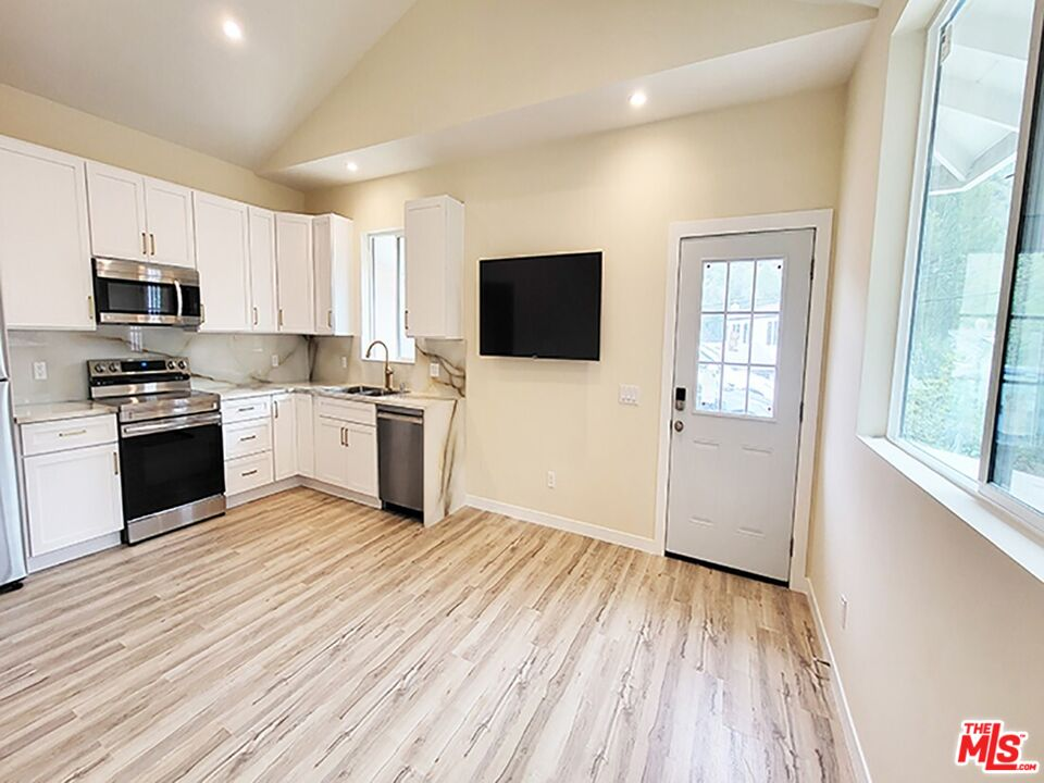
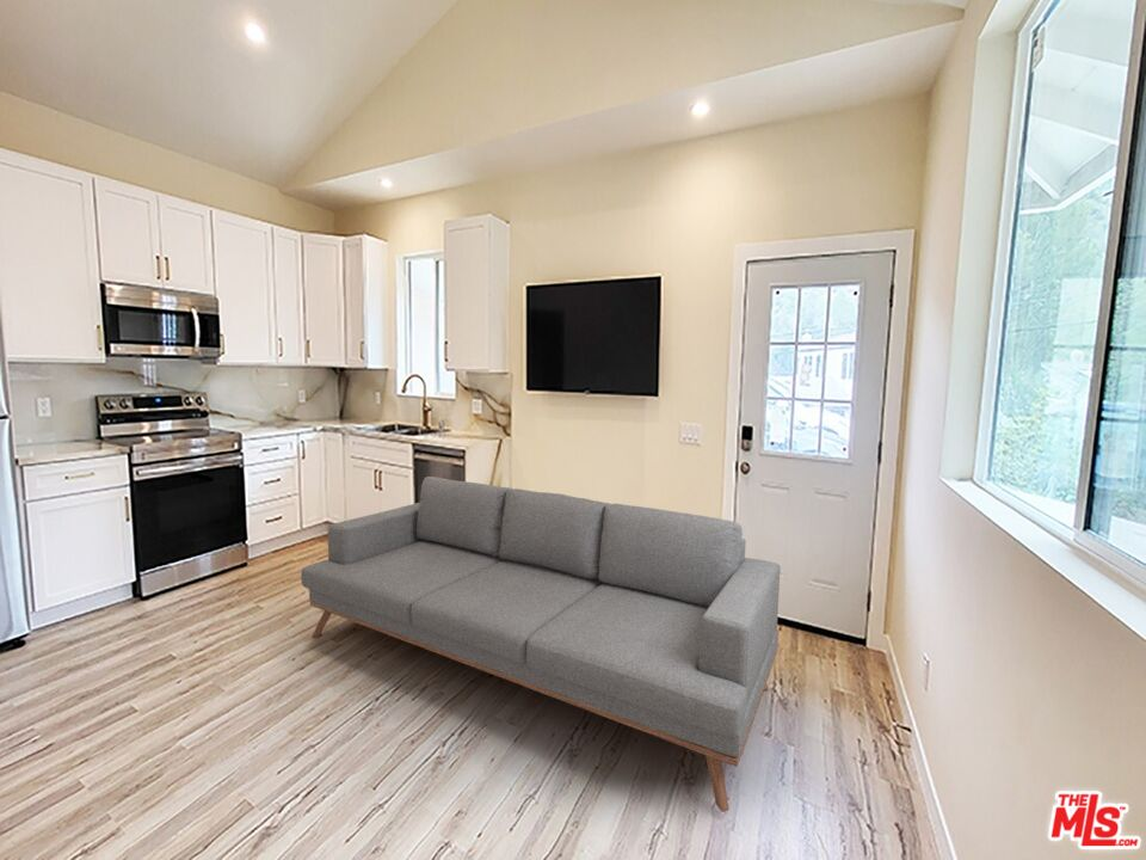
+ sofa (523, 583)
